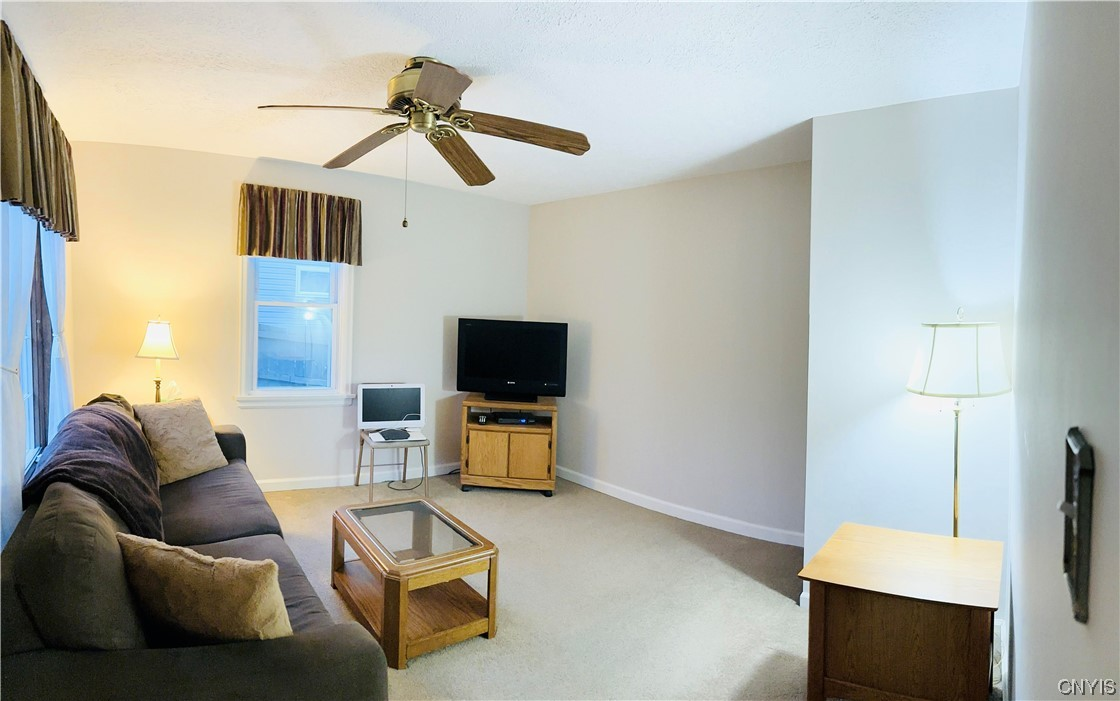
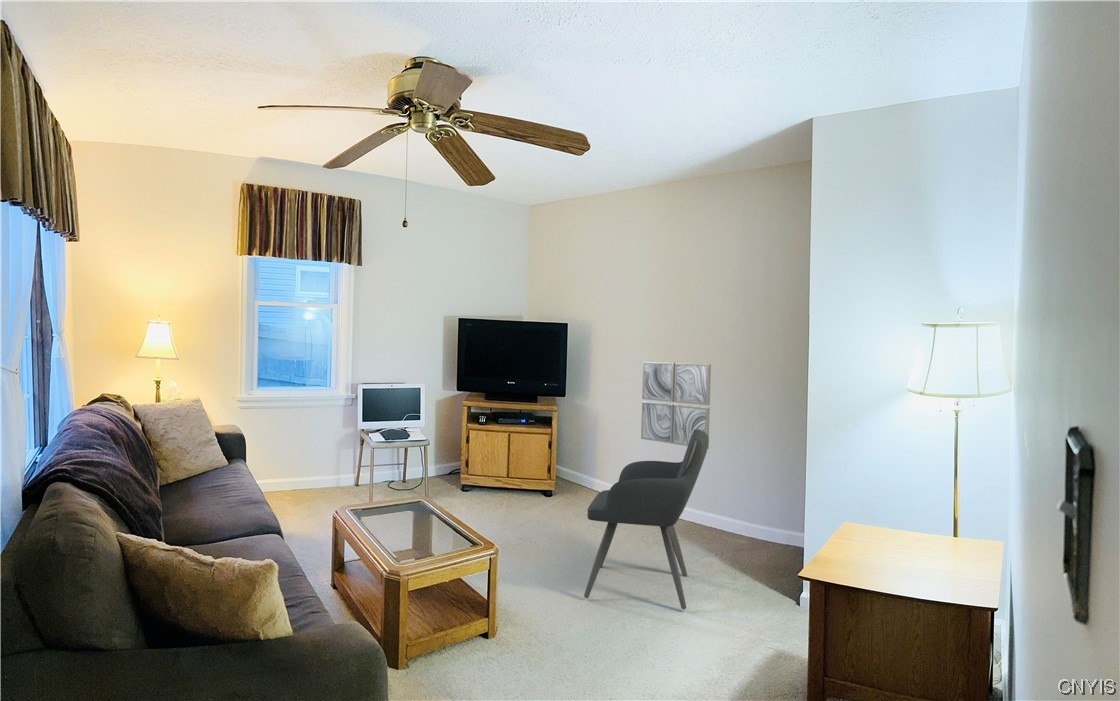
+ armchair (648, 509)
+ wall art (674, 404)
